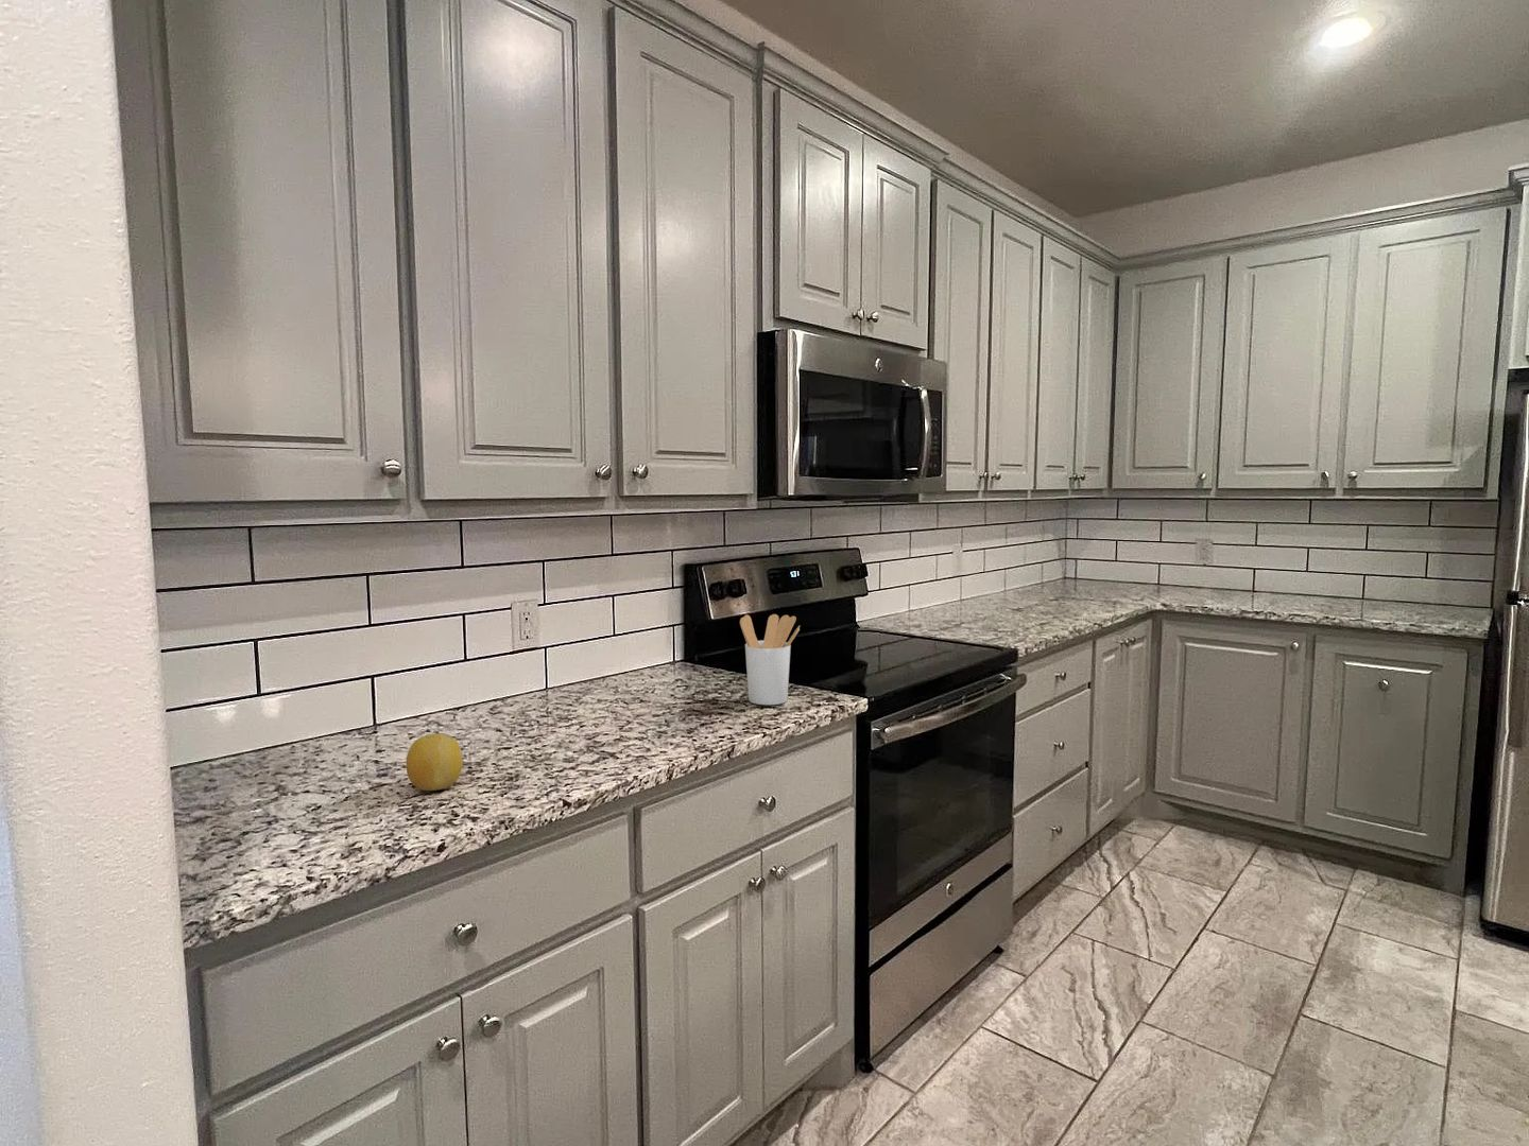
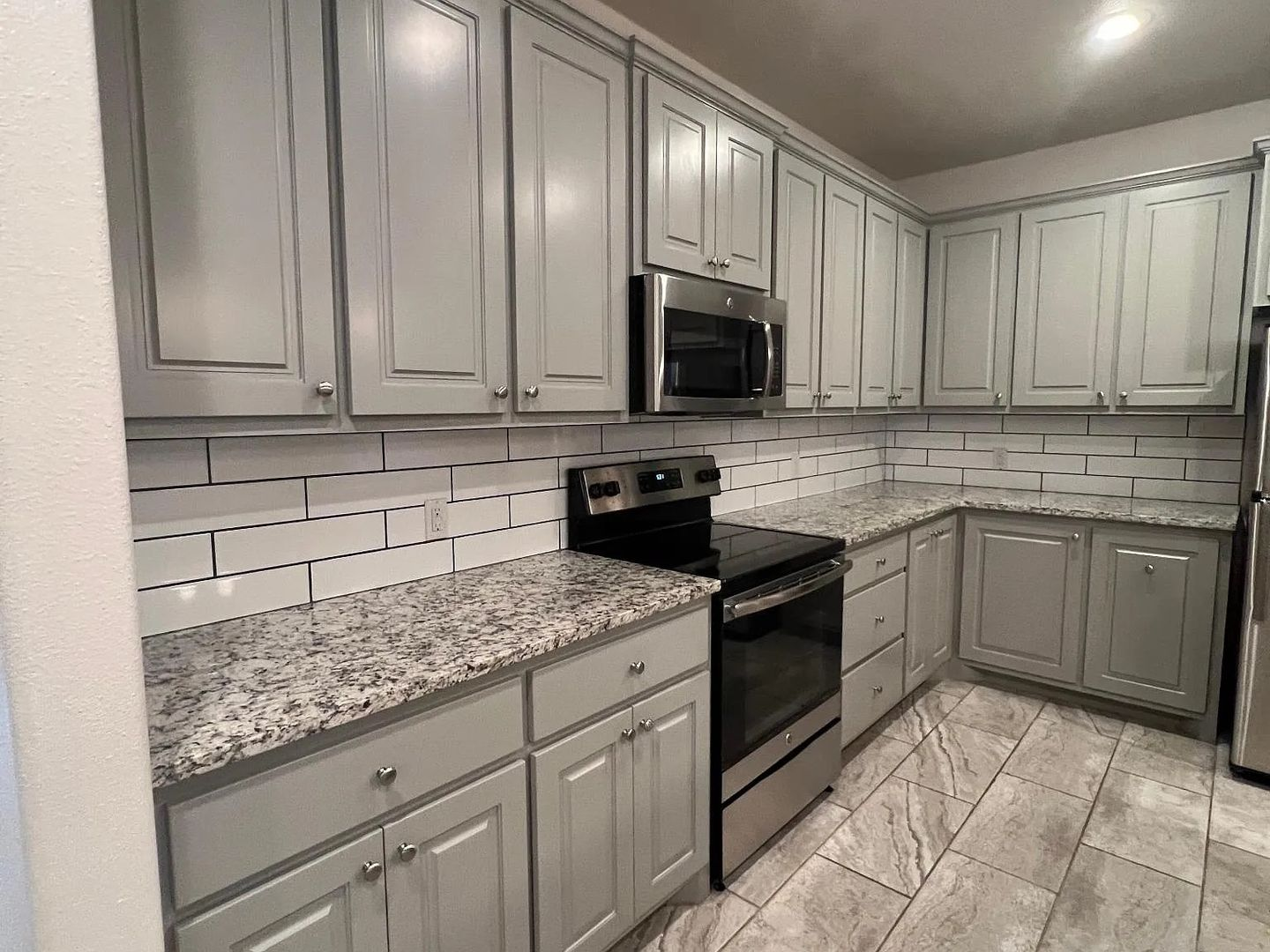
- fruit (435, 762)
- utensil holder (772, 656)
